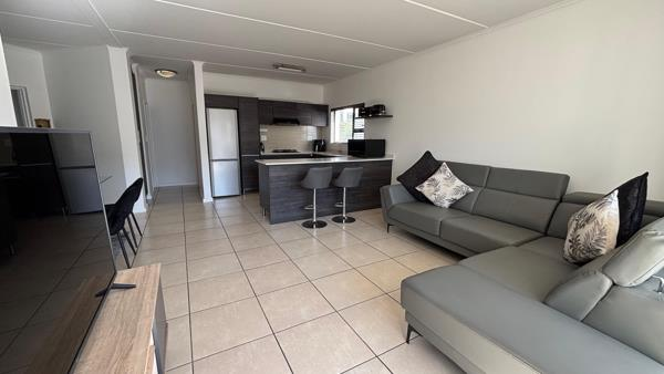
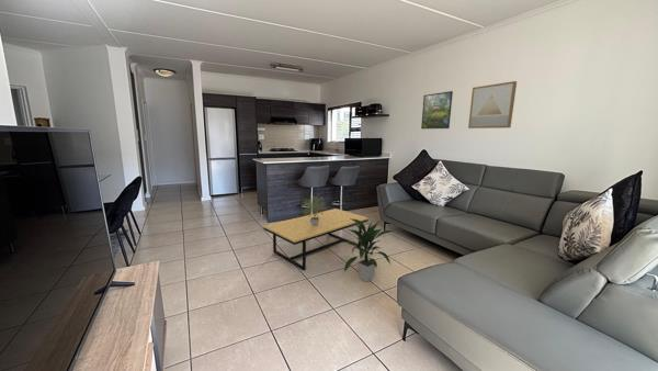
+ indoor plant (364, 248)
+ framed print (435, 111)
+ potted plant (313, 209)
+ coffee table (318, 235)
+ wall art (490, 106)
